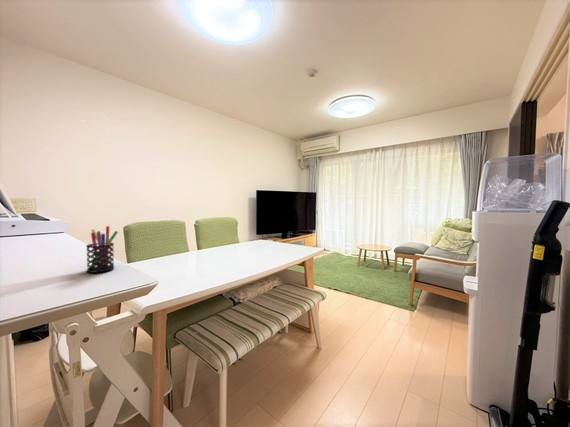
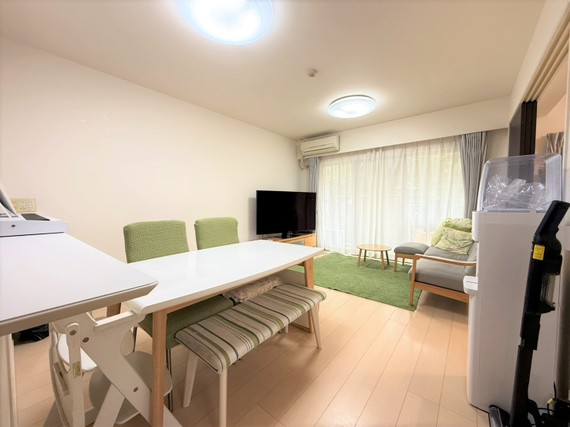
- pen holder (104, 247)
